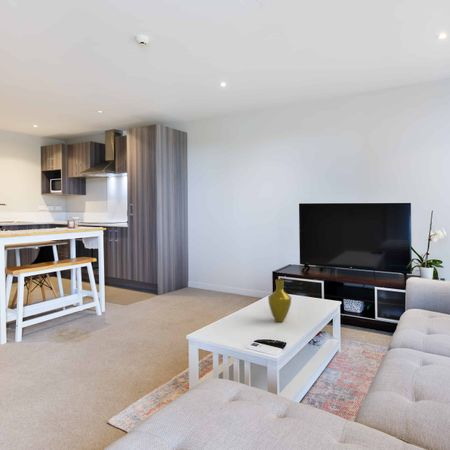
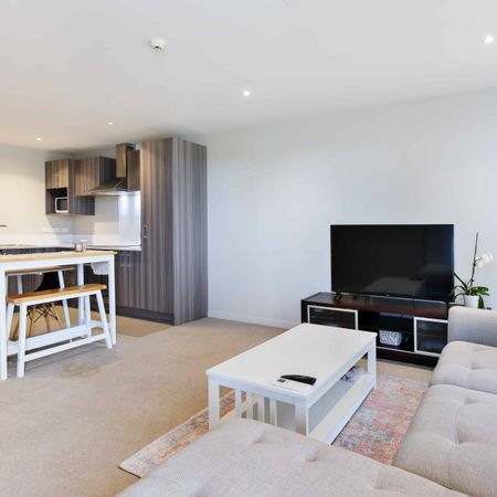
- vase (279, 300)
